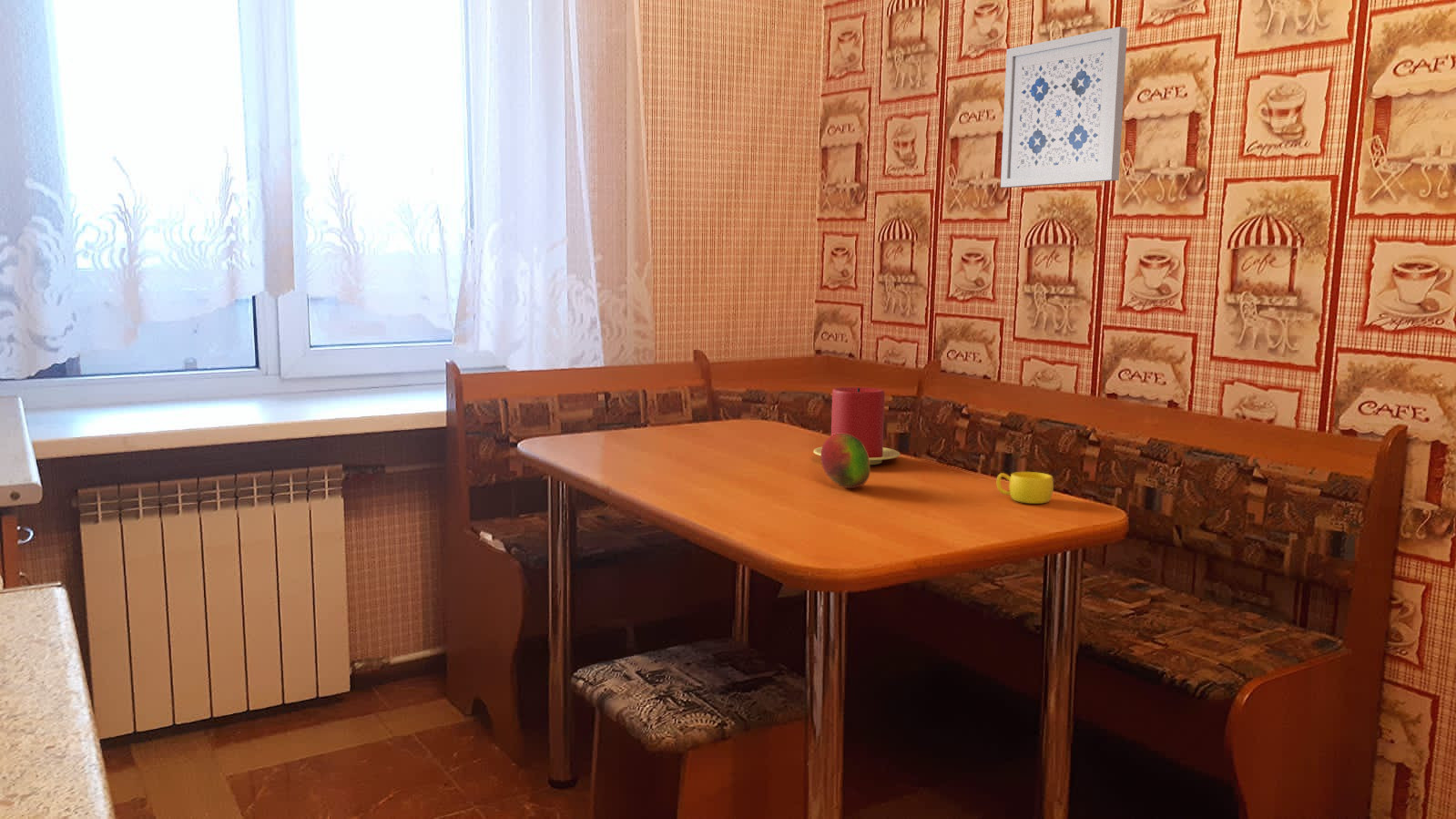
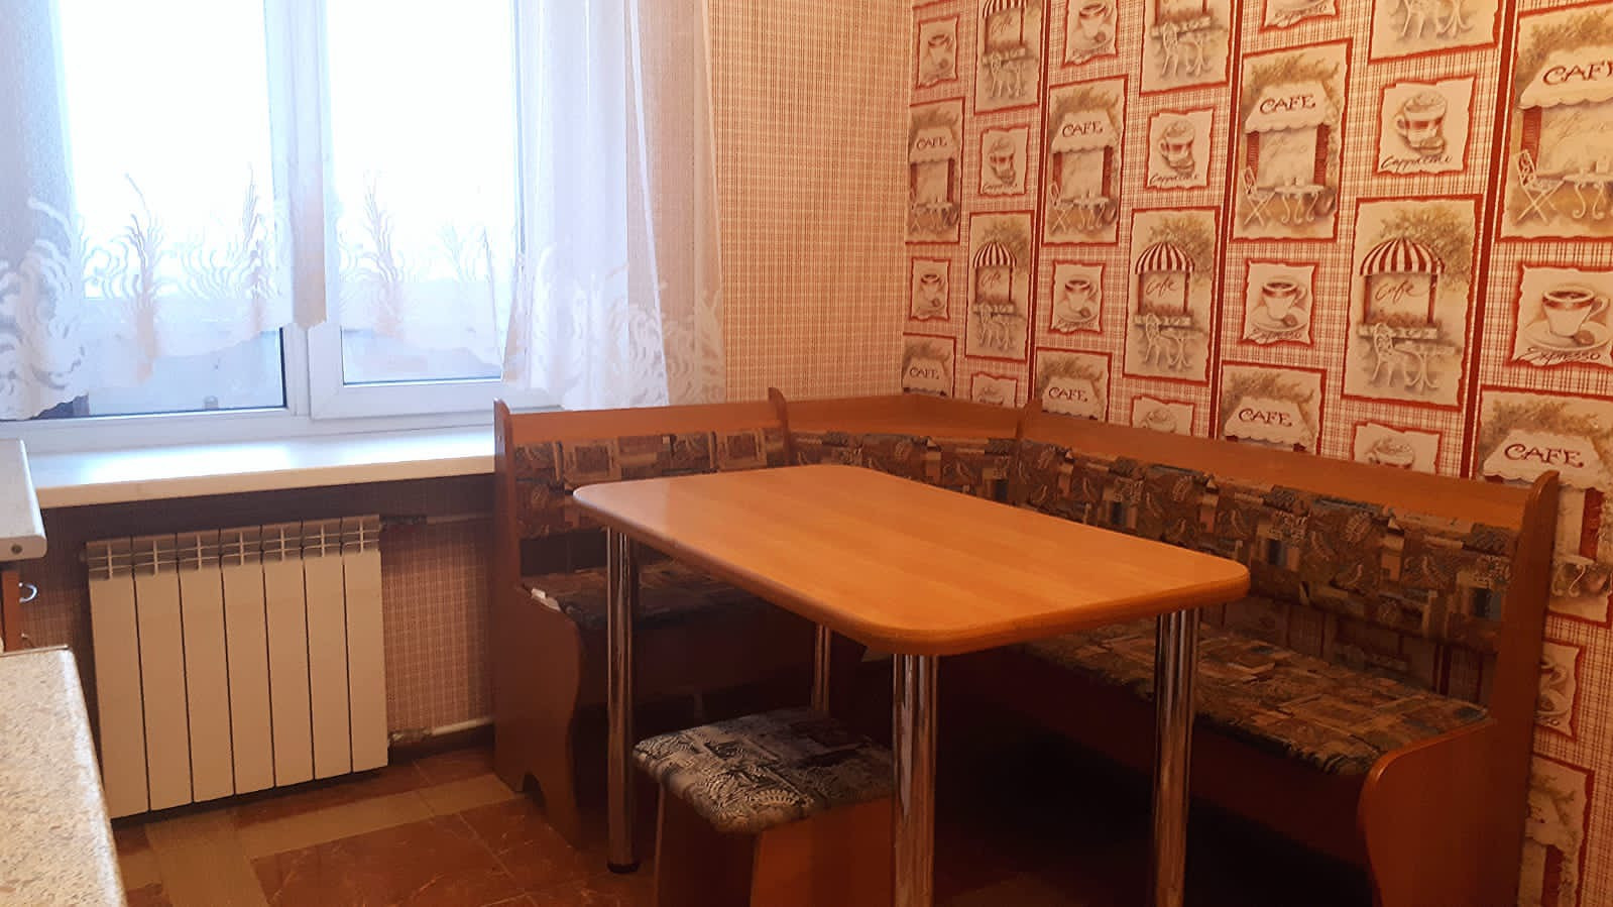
- fruit (847, 461)
- cup (1024, 486)
- wall art (1060, 112)
- candle (857, 425)
